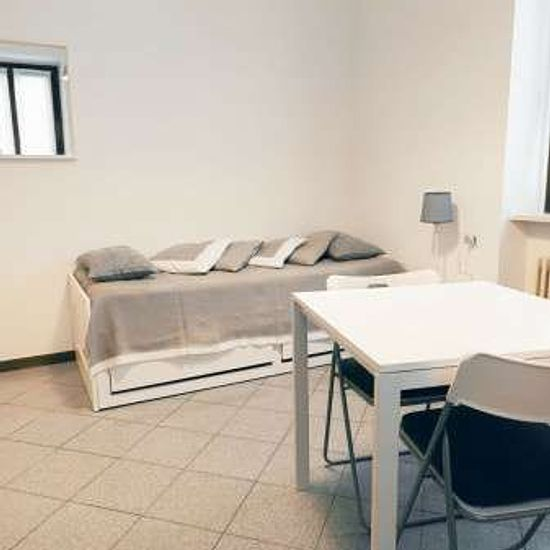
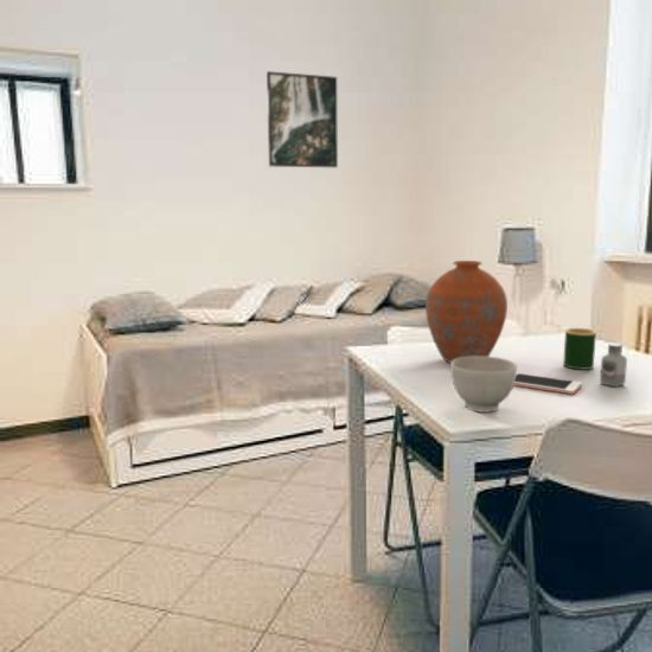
+ cell phone (538, 382)
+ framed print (302, 121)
+ bowl (482, 385)
+ vase (465, 312)
+ mug (577, 346)
+ saltshaker (613, 364)
